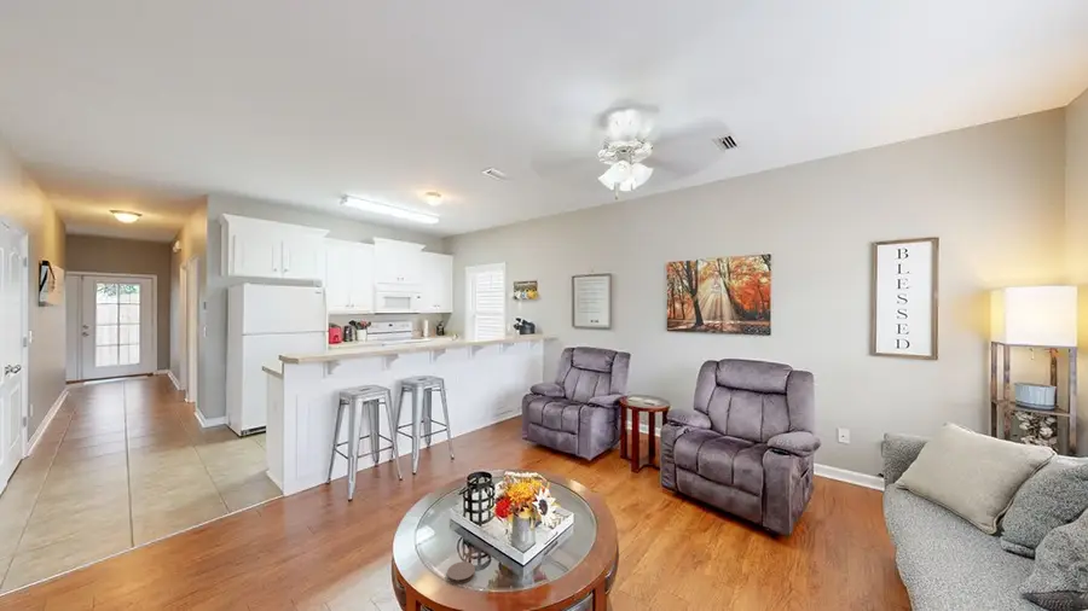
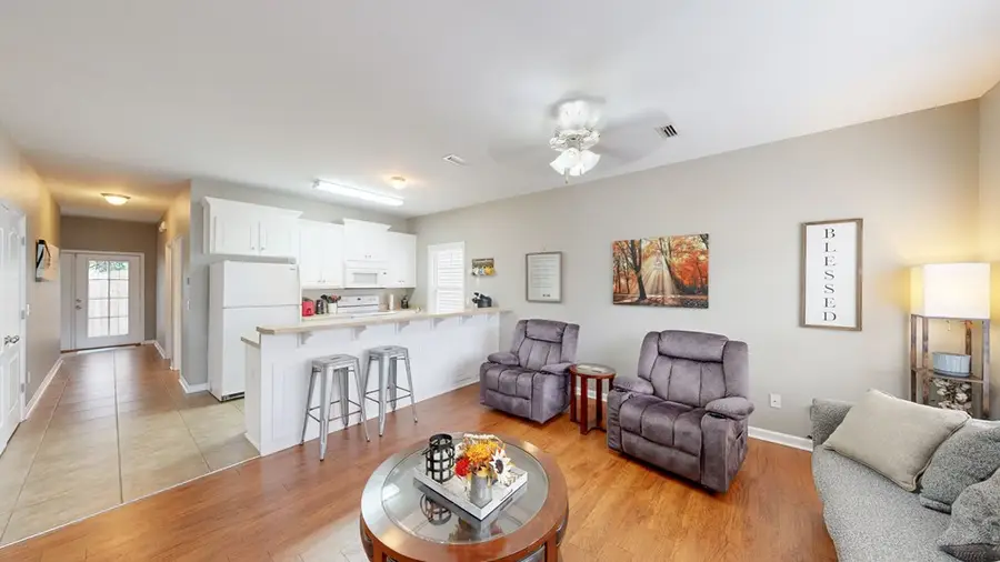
- coaster (461, 571)
